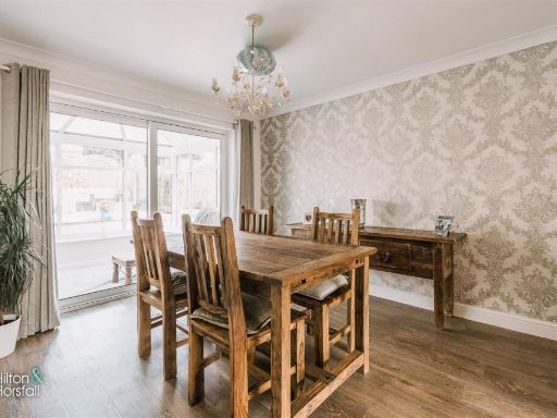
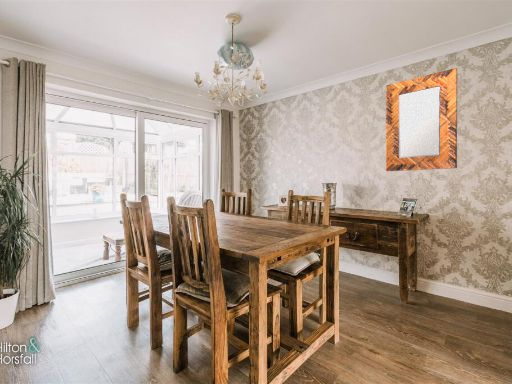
+ home mirror (418, 123)
